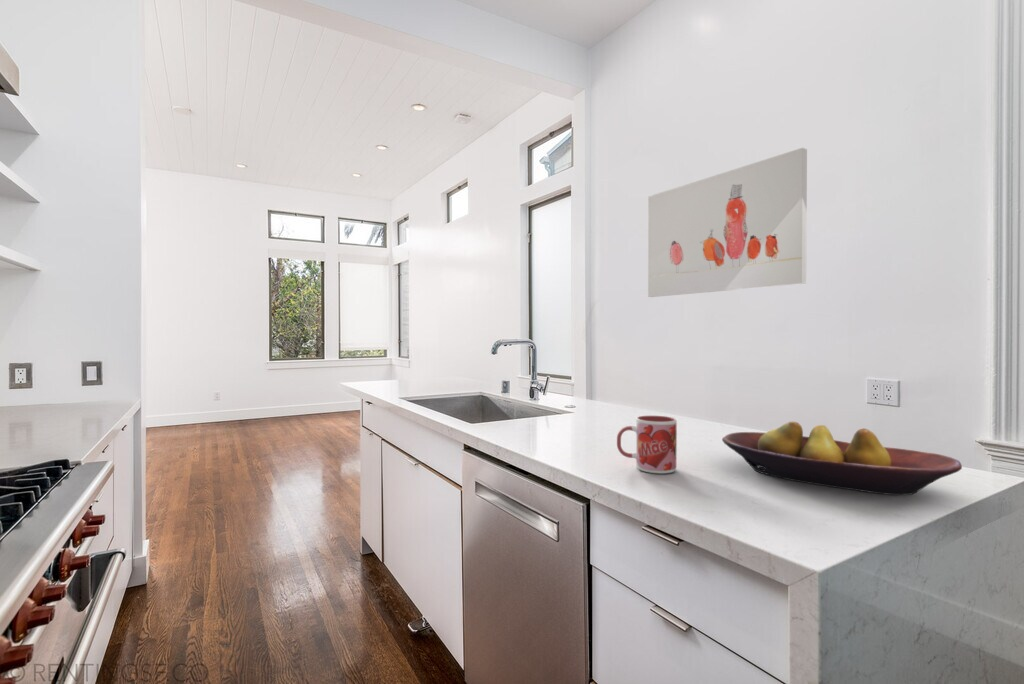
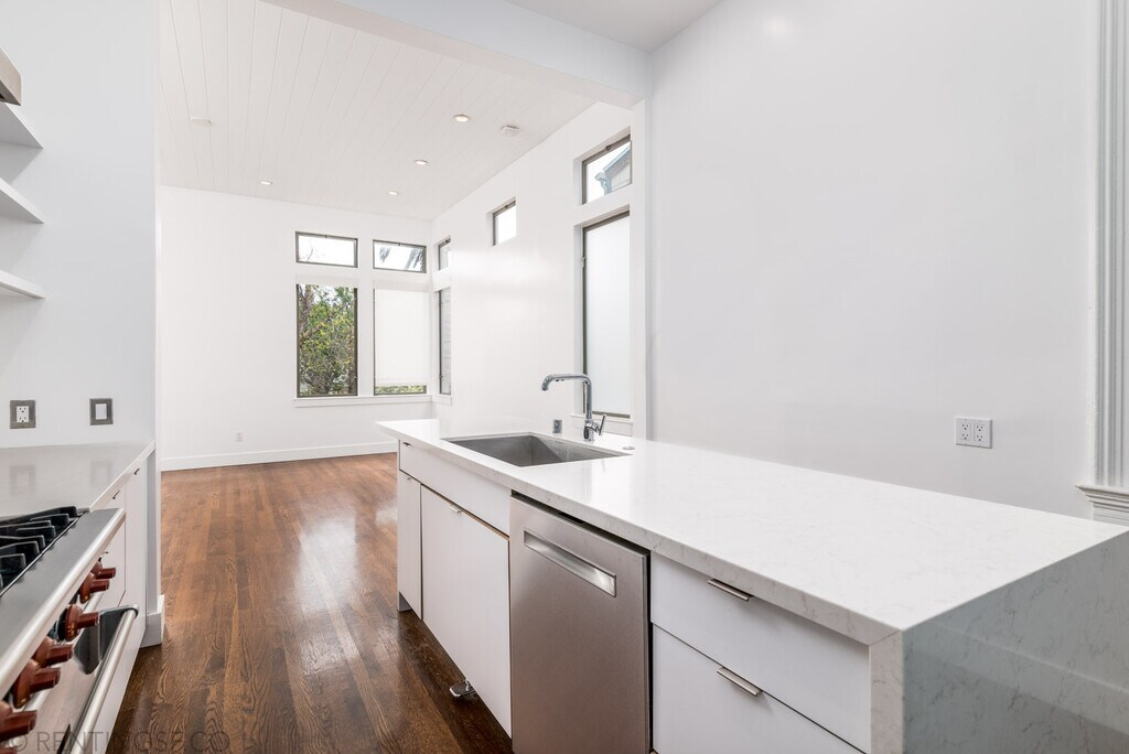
- fruit bowl (828, 451)
- wall art (715, 233)
- mug (646, 442)
